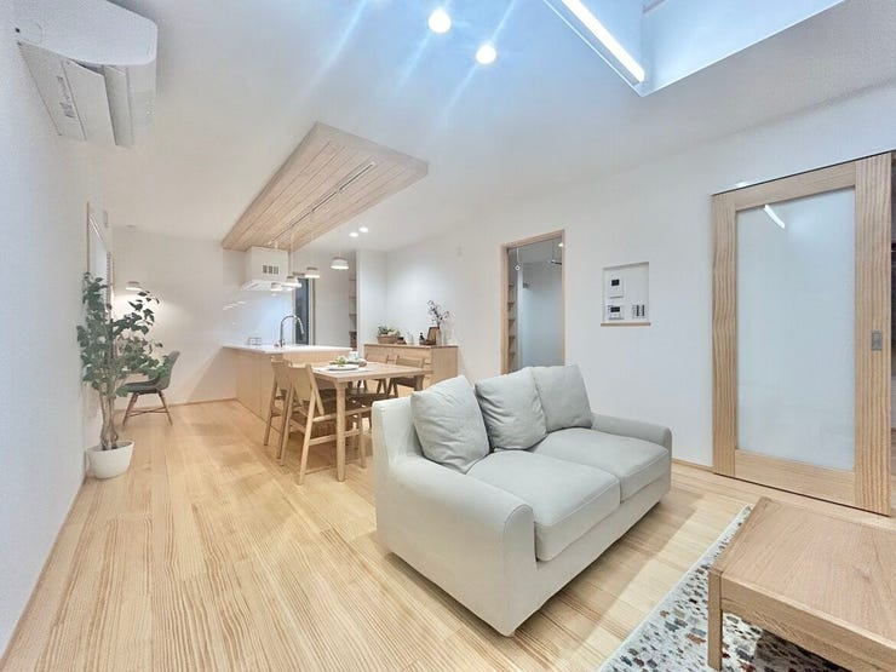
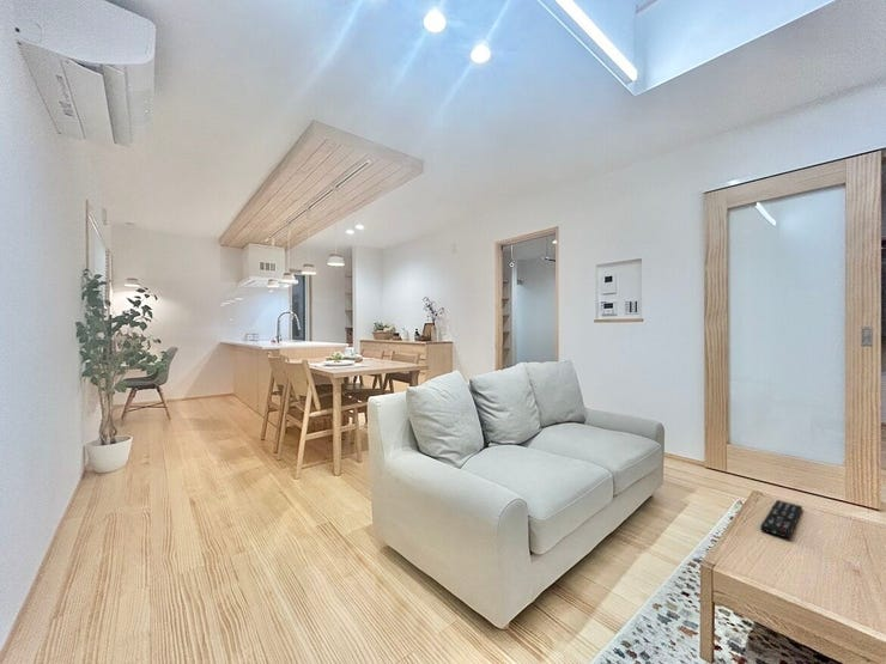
+ remote control (782, 517)
